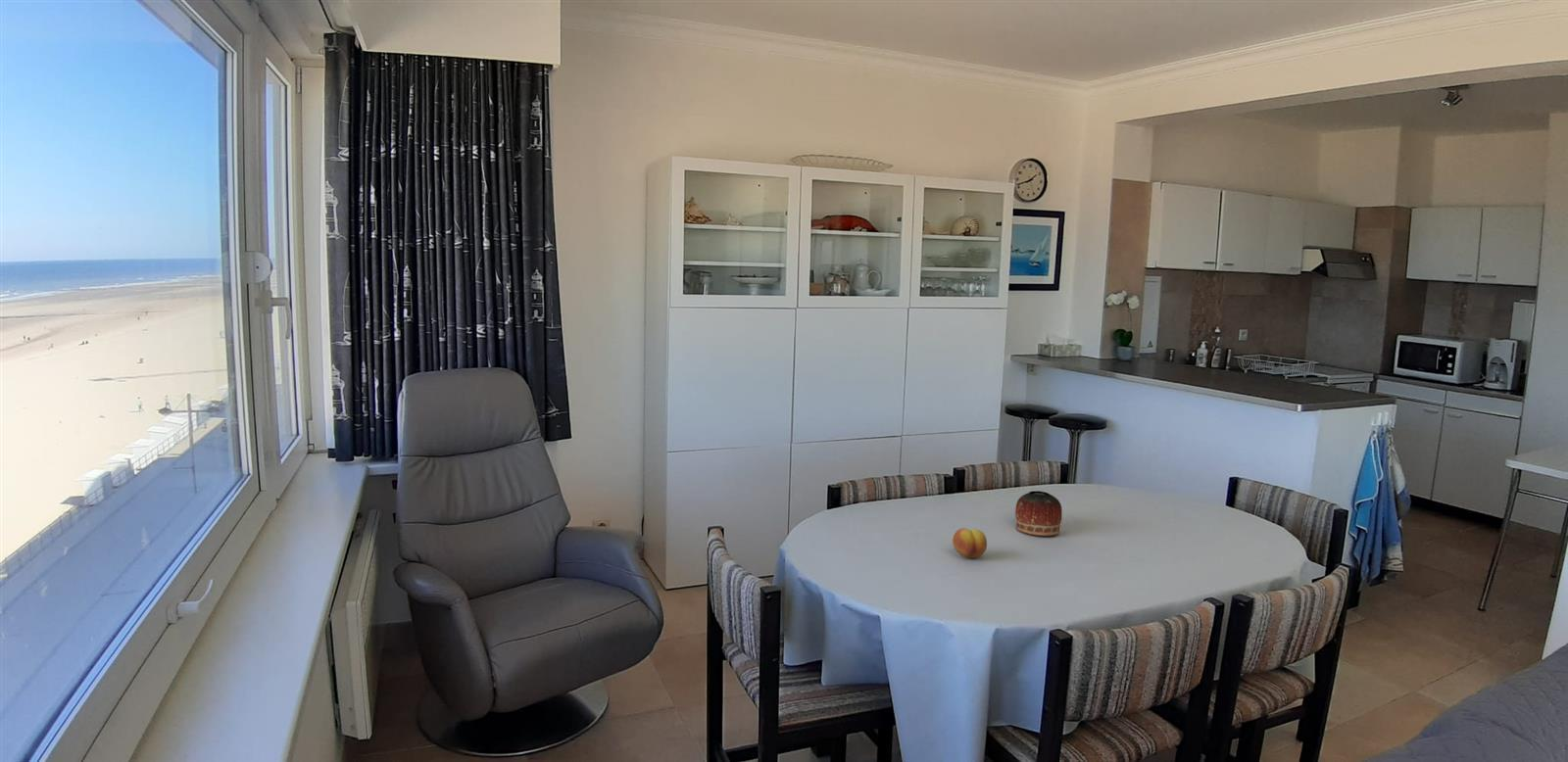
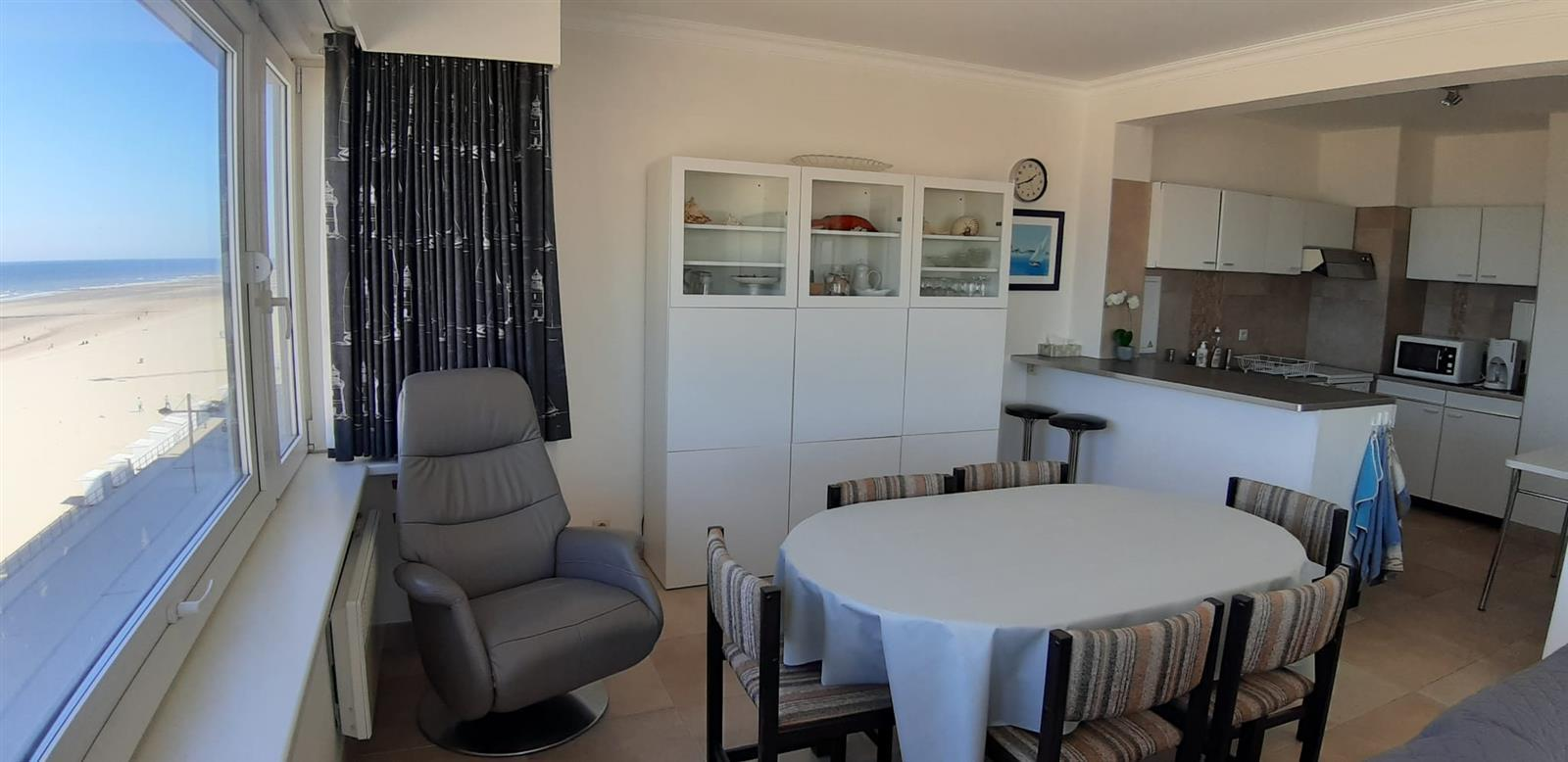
- bowl (1038, 511)
- fruit (969, 543)
